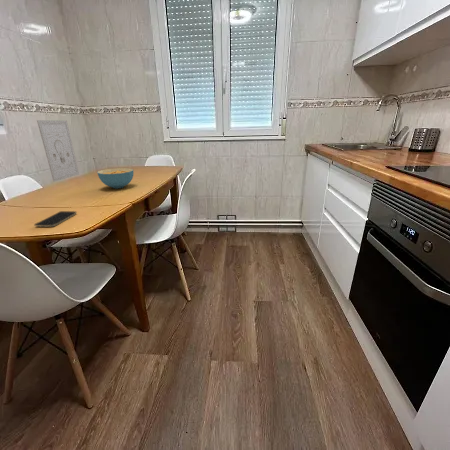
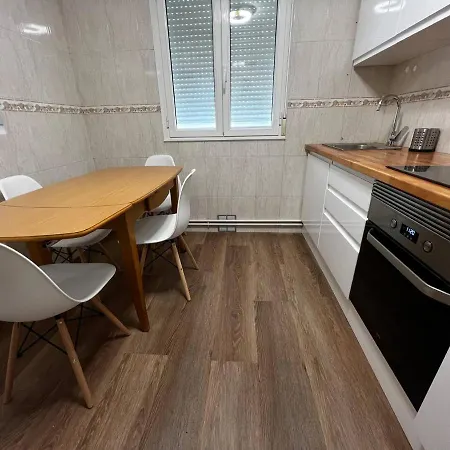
- wall art (60, 150)
- cereal bowl (117, 179)
- smartphone (57, 218)
